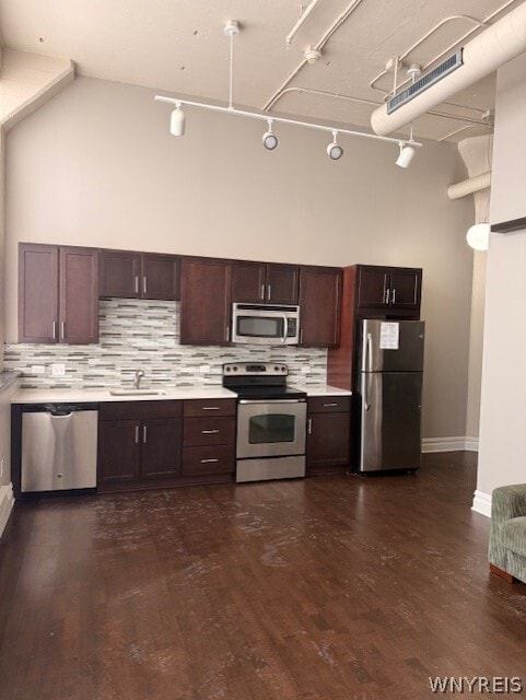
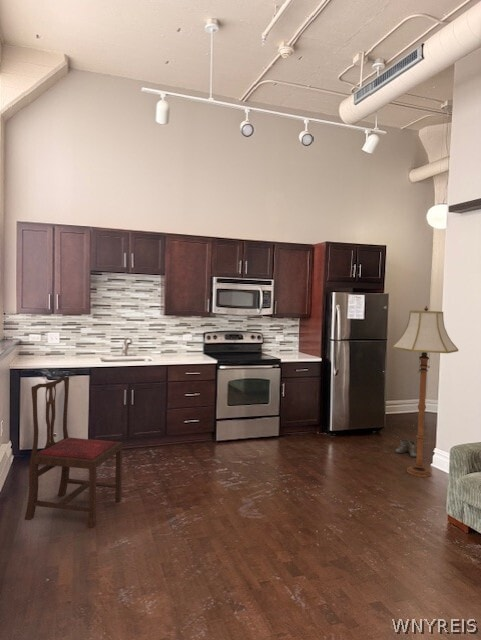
+ boots (406, 447)
+ floor lamp (422, 389)
+ dining chair (76, 445)
